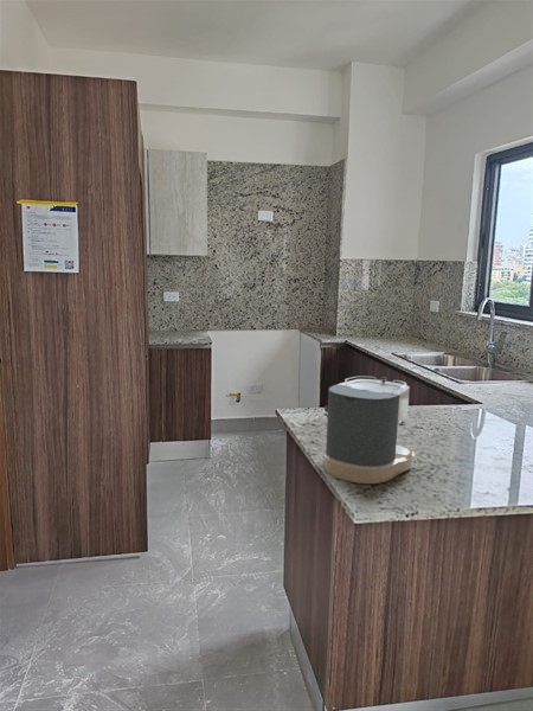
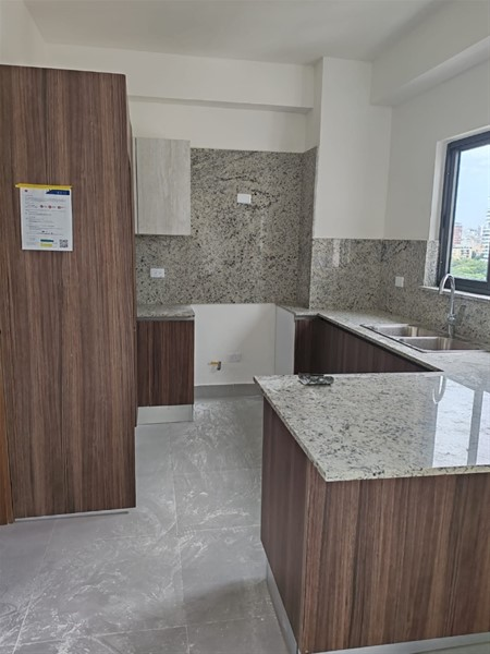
- coffee maker (373, 421)
